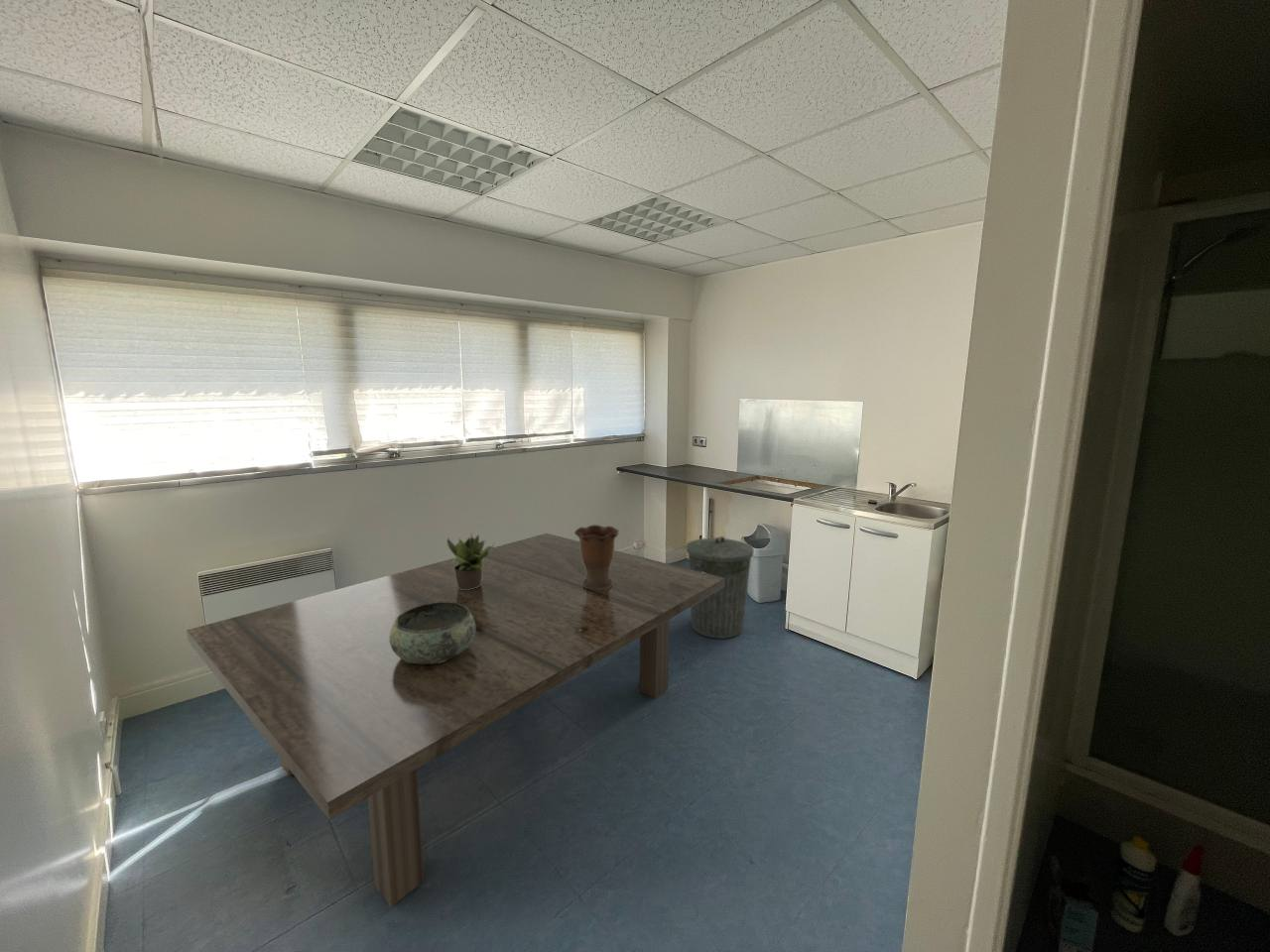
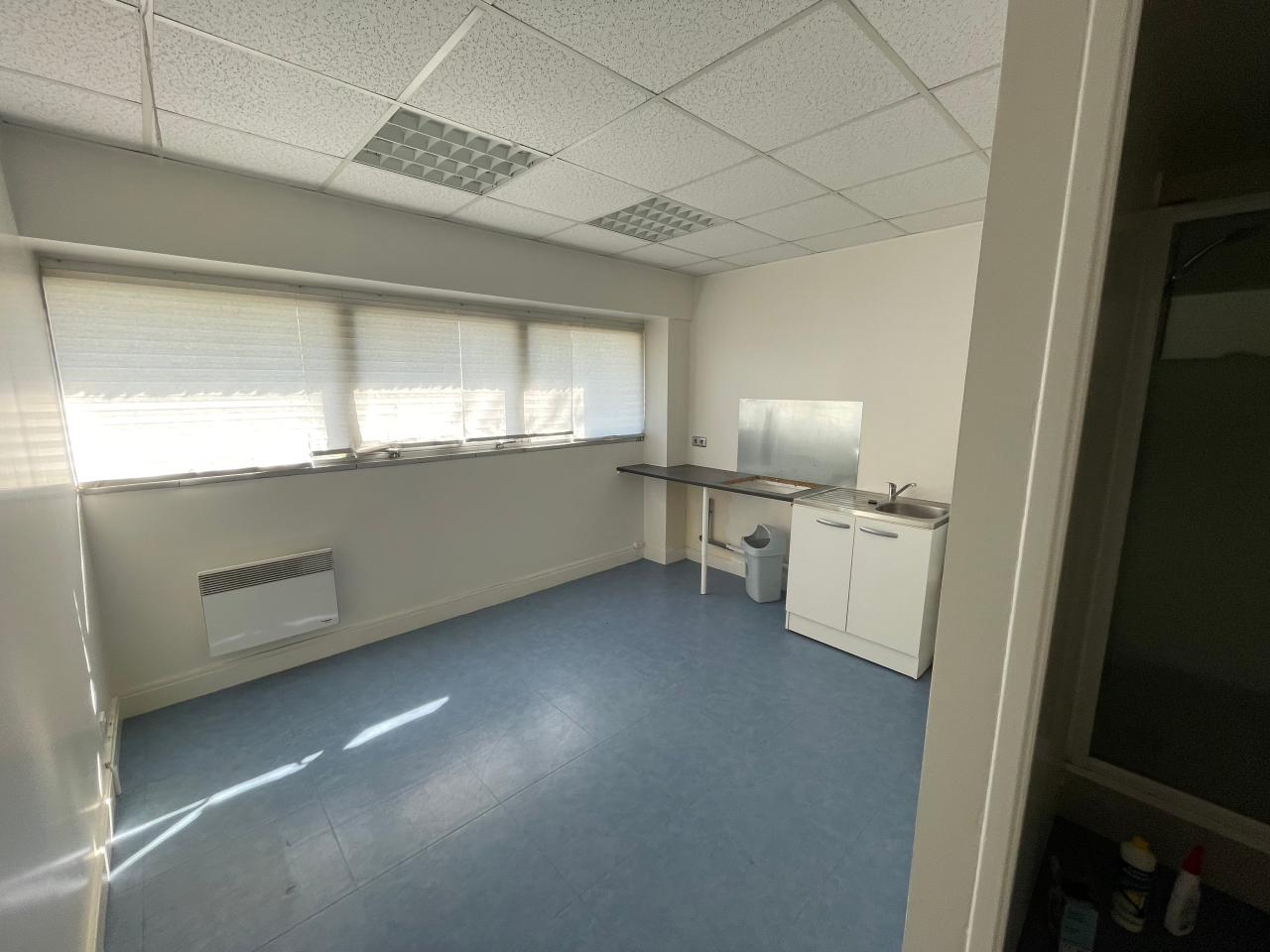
- potted plant (468, 560)
- trash can (718, 576)
- dining table (494, 662)
- vase (597, 556)
- bowl (434, 633)
